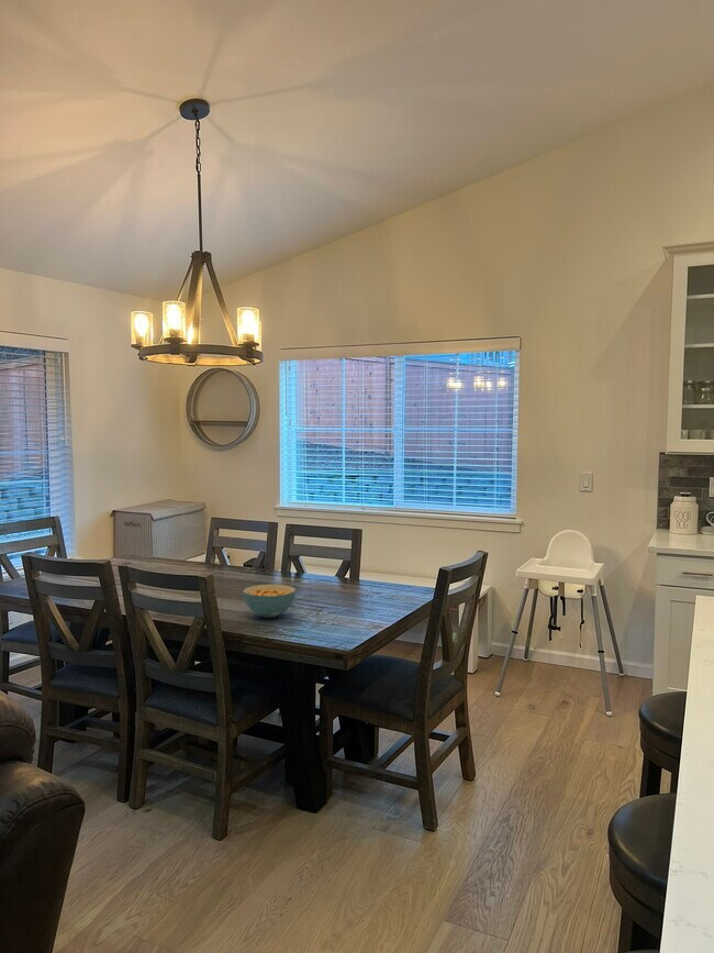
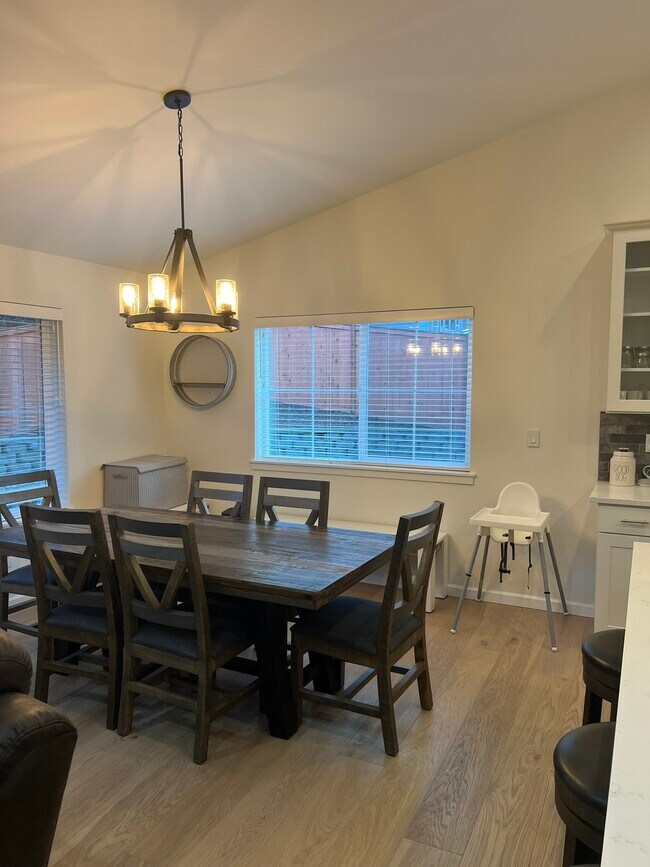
- cereal bowl (269, 602)
